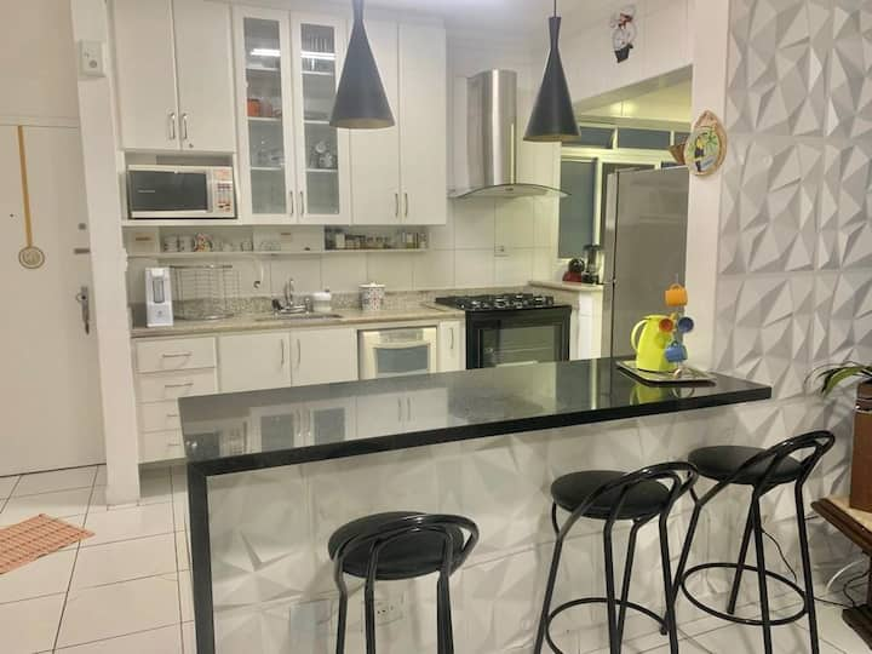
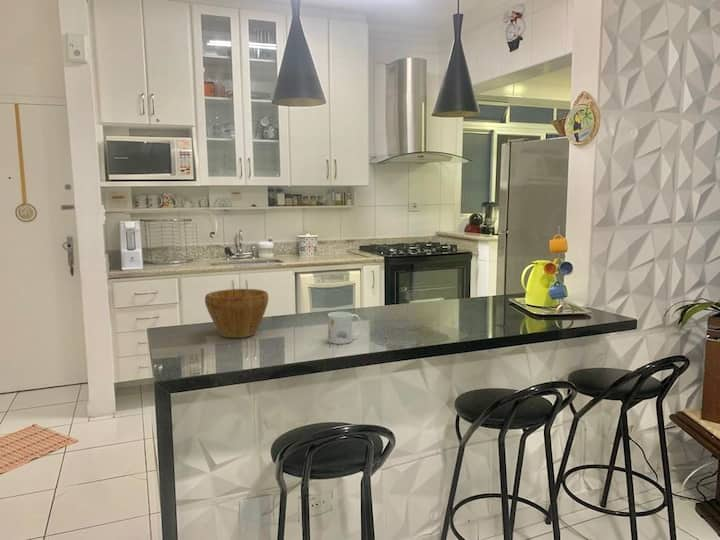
+ bowl (237, 313)
+ mug (345, 326)
